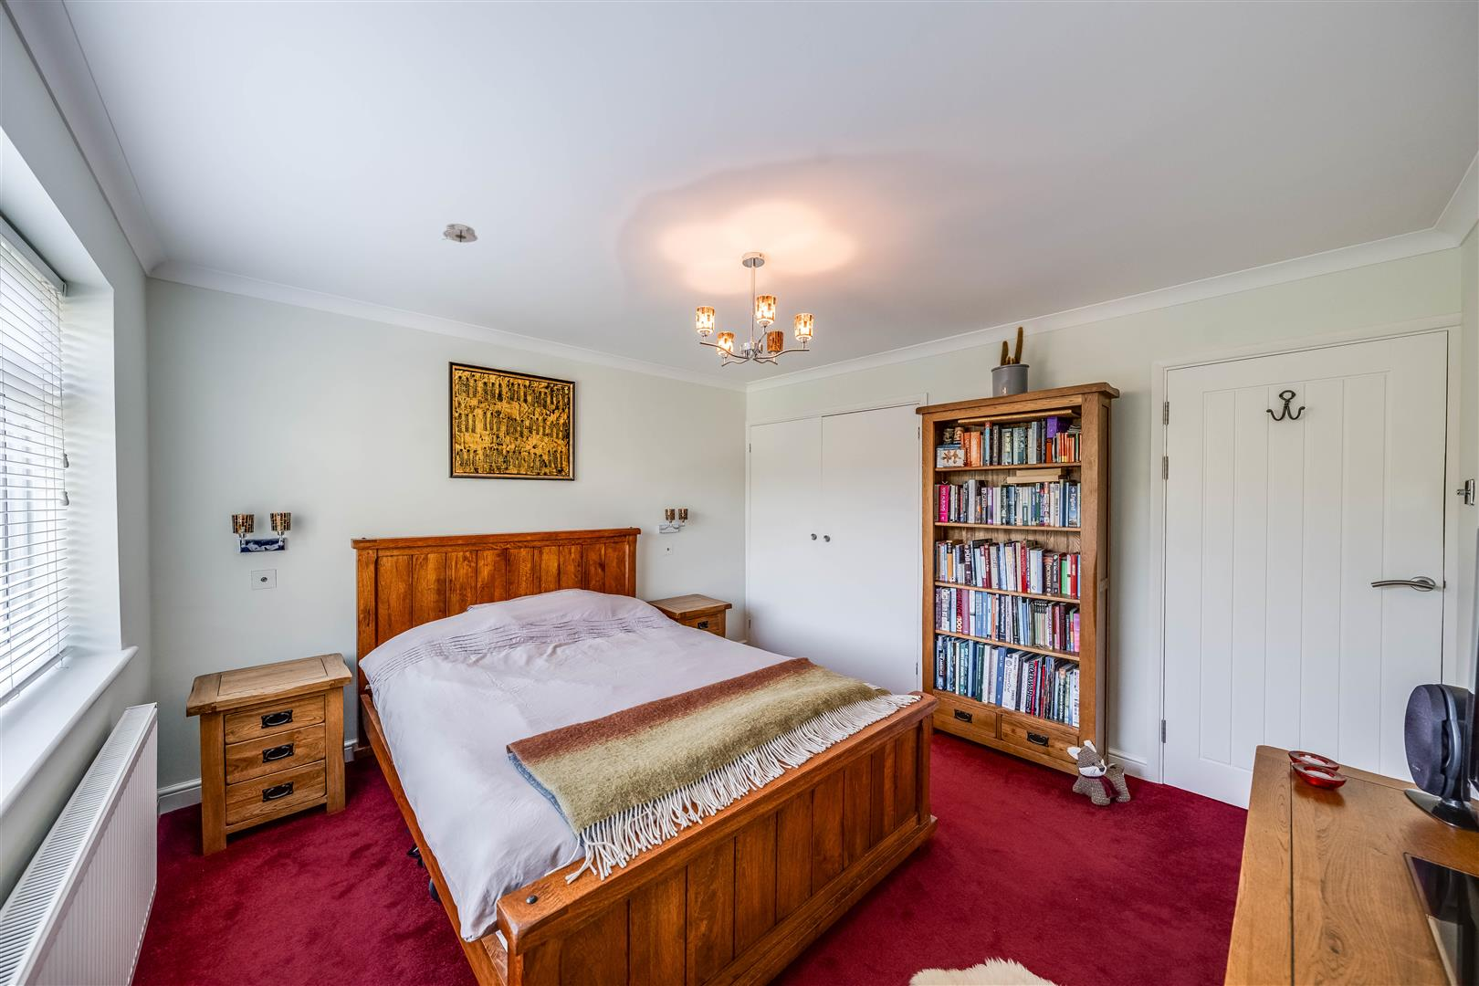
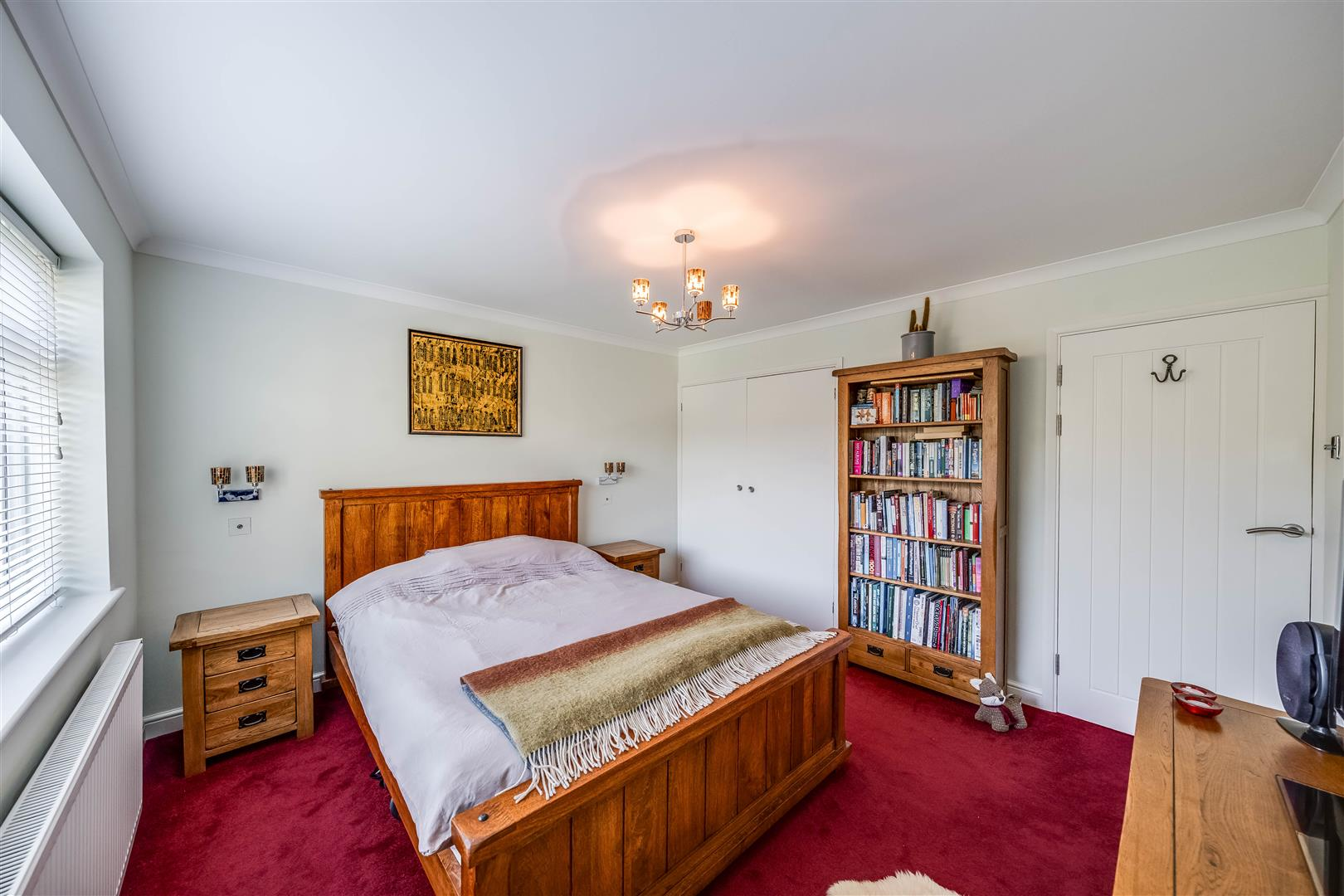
- smoke detector (459, 233)
